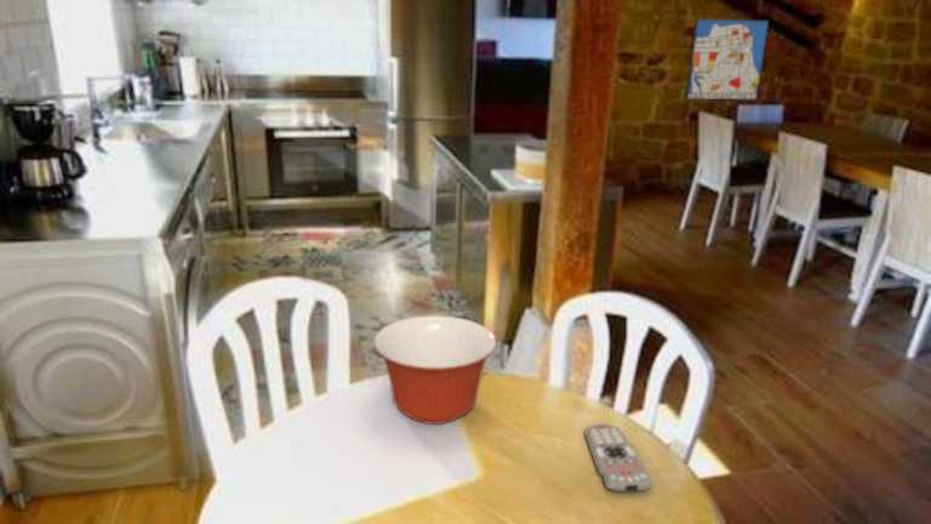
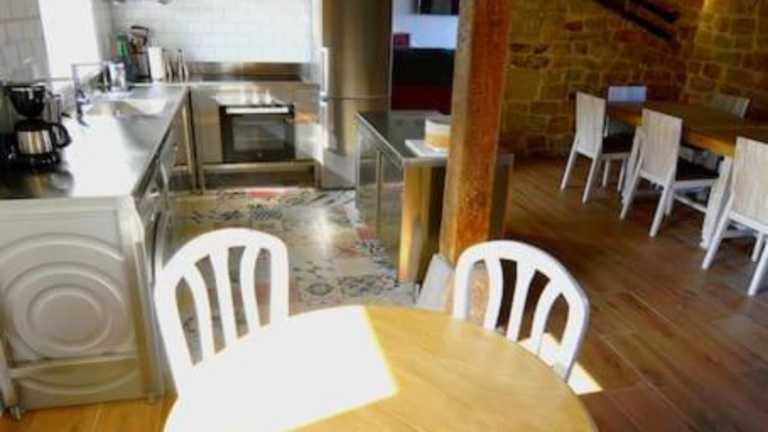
- mixing bowl (434, 374)
- wall art (726, 59)
- remote control (613, 456)
